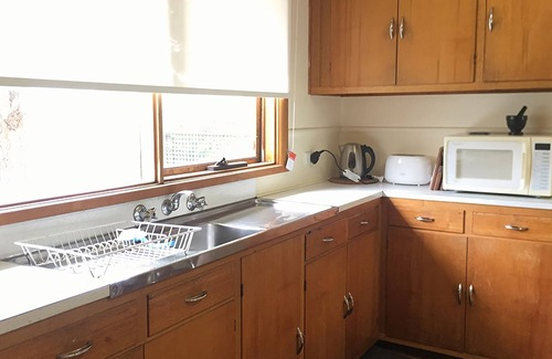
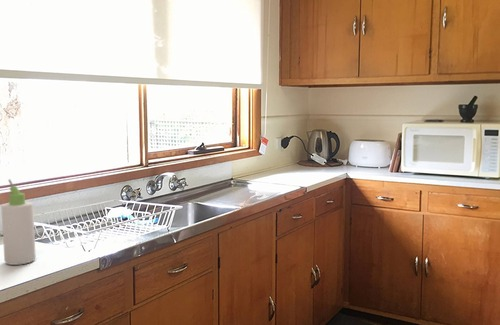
+ bottle (17, 221)
